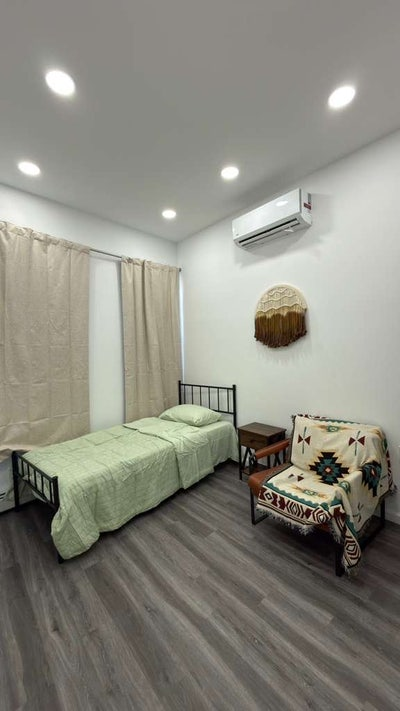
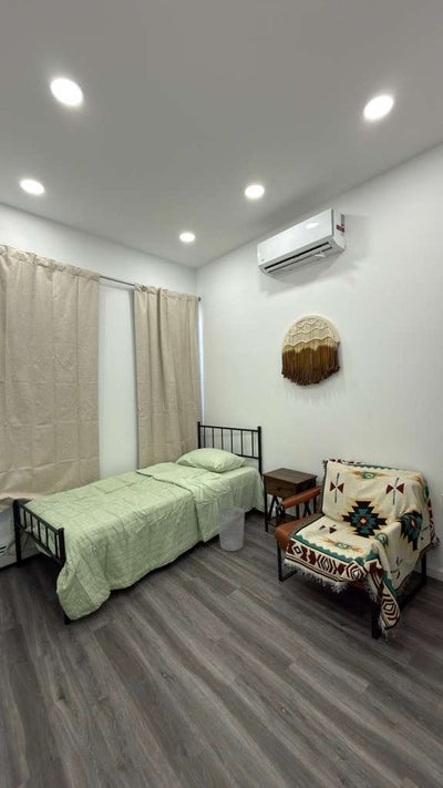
+ wastebasket (230, 529)
